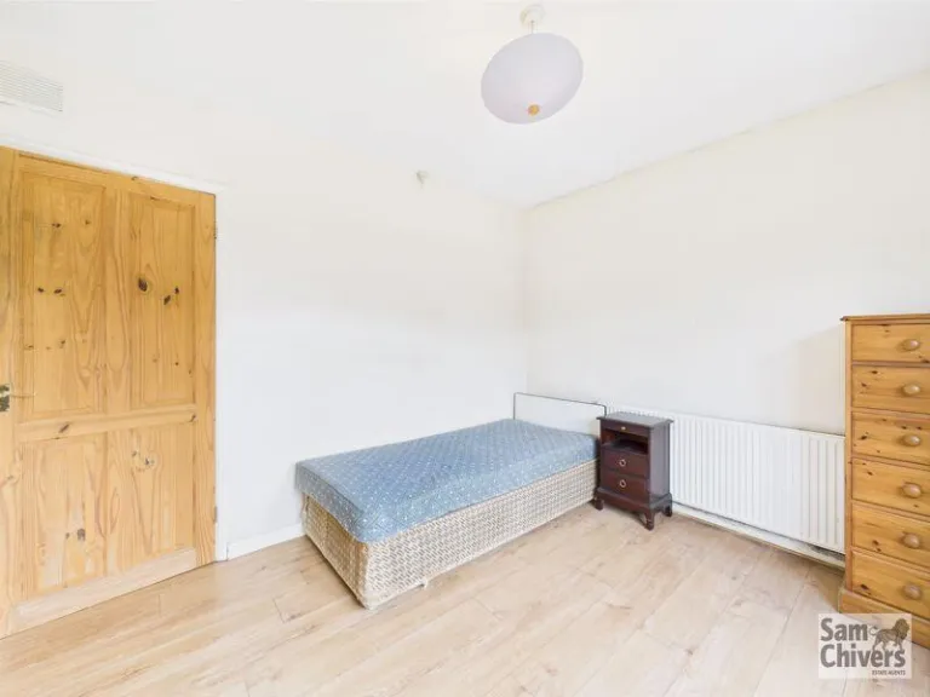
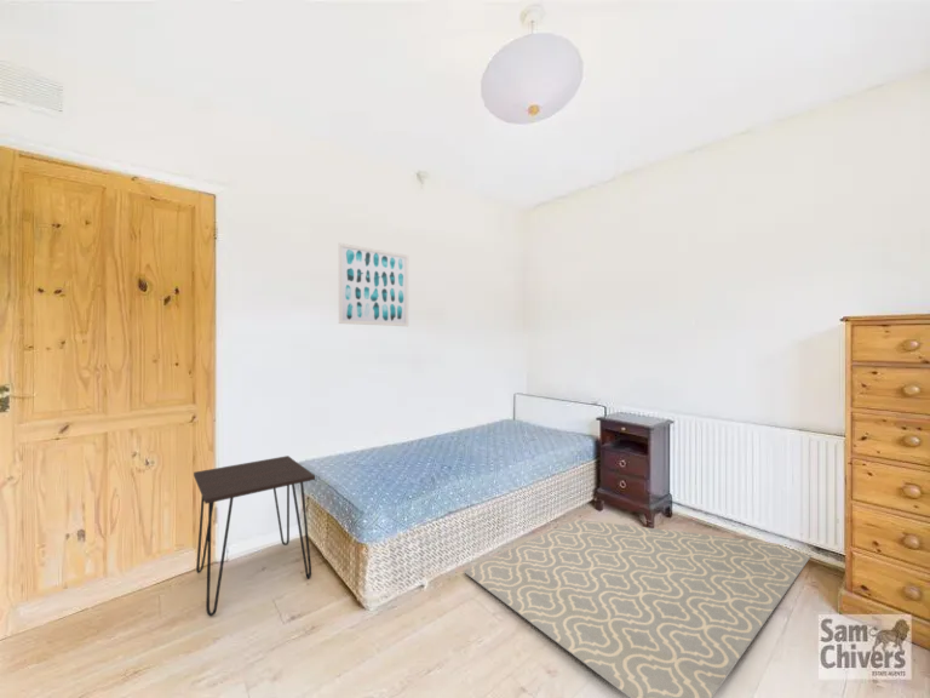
+ wall art (375, 287)
+ rug (644, 561)
+ desk (229, 522)
